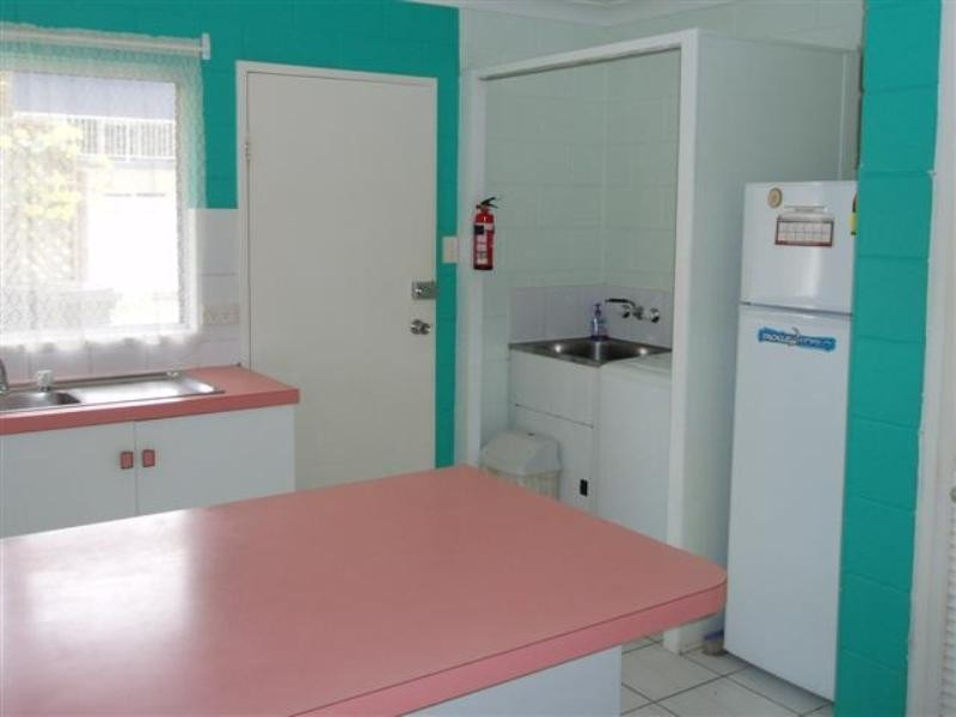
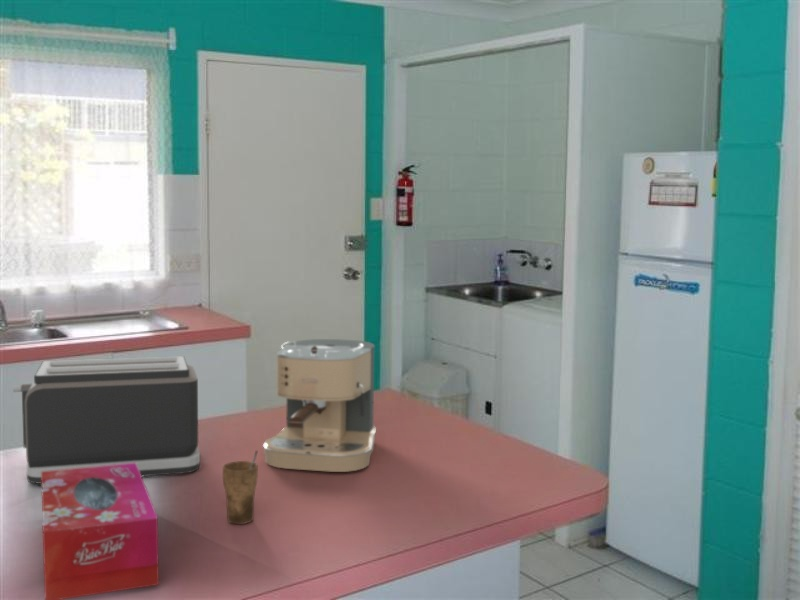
+ coffee maker (320, 400)
+ toaster (108, 415)
+ tissue box (95, 524)
+ cup (240, 486)
